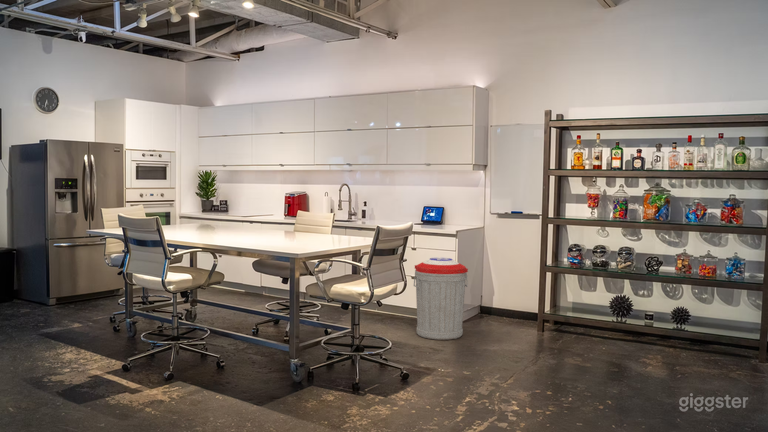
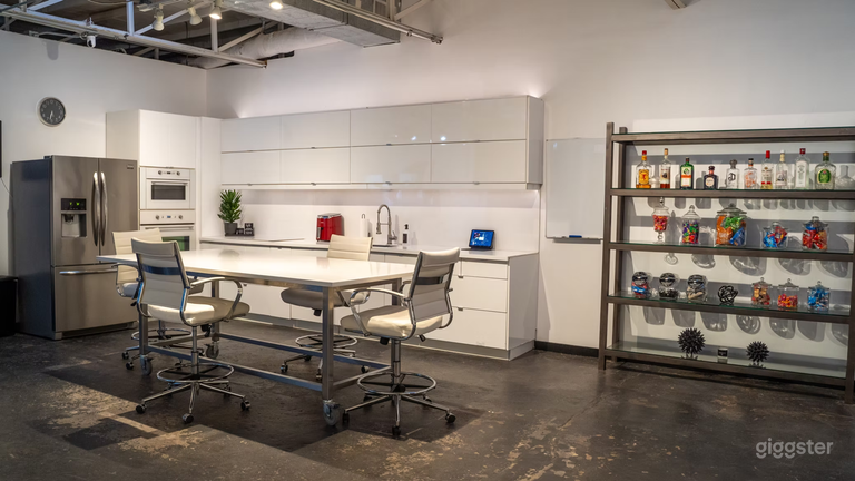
- trash can (440, 296)
